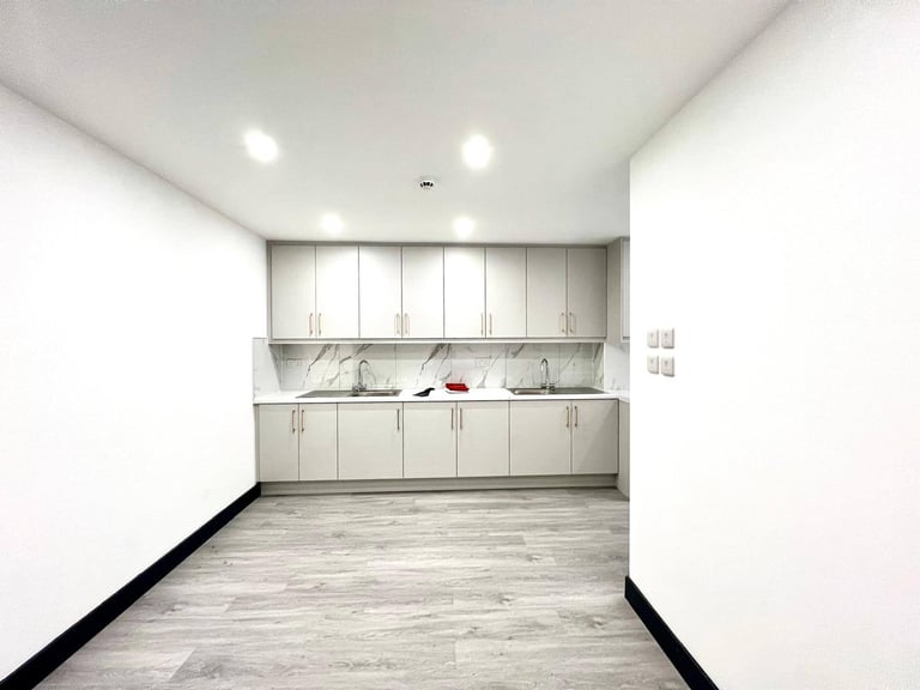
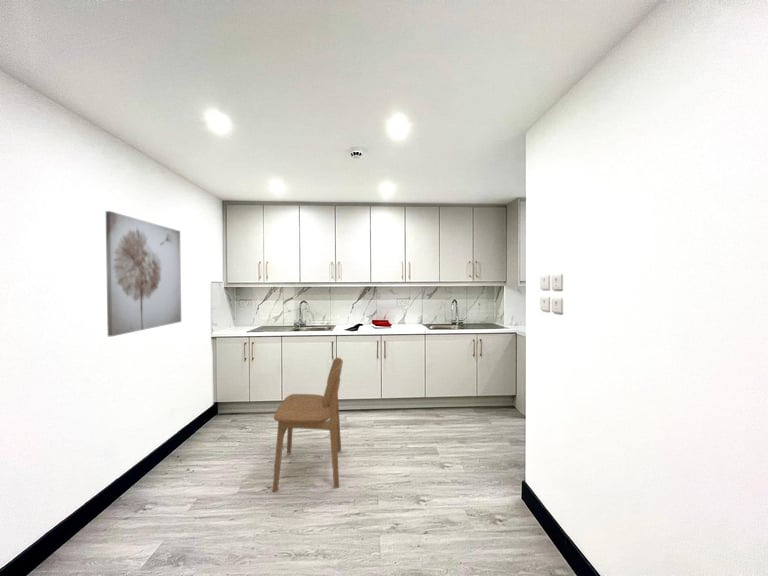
+ dining chair (310, 416)
+ wall art (149, 275)
